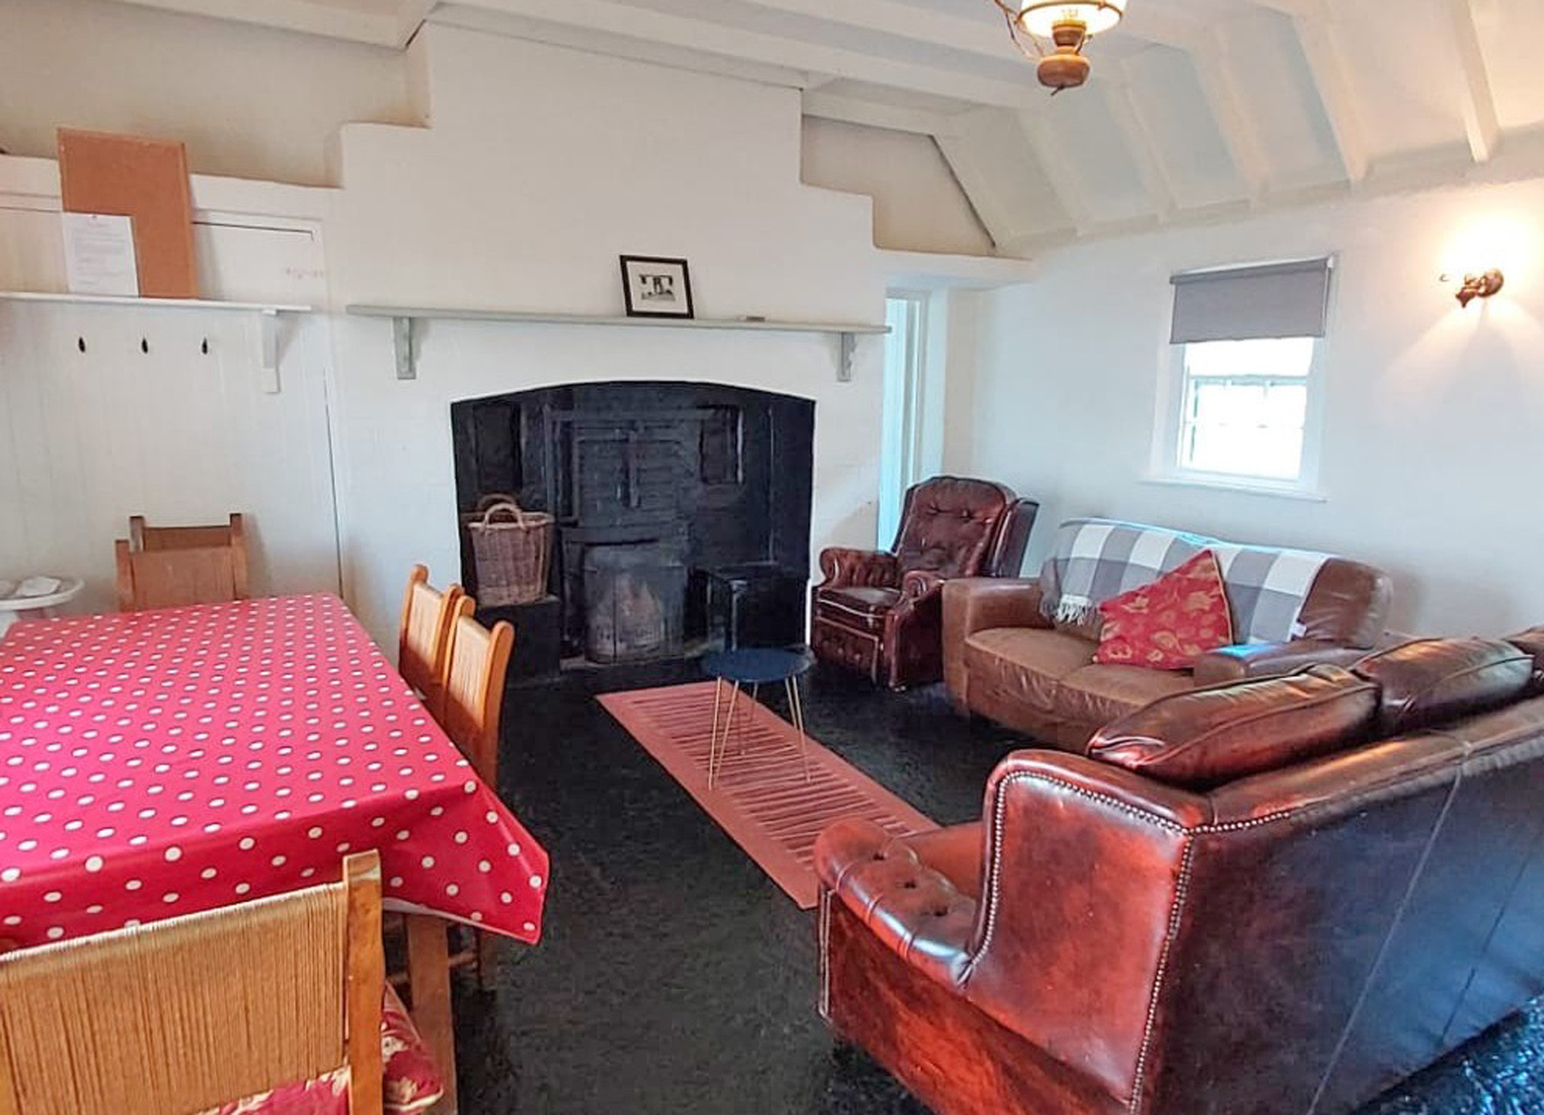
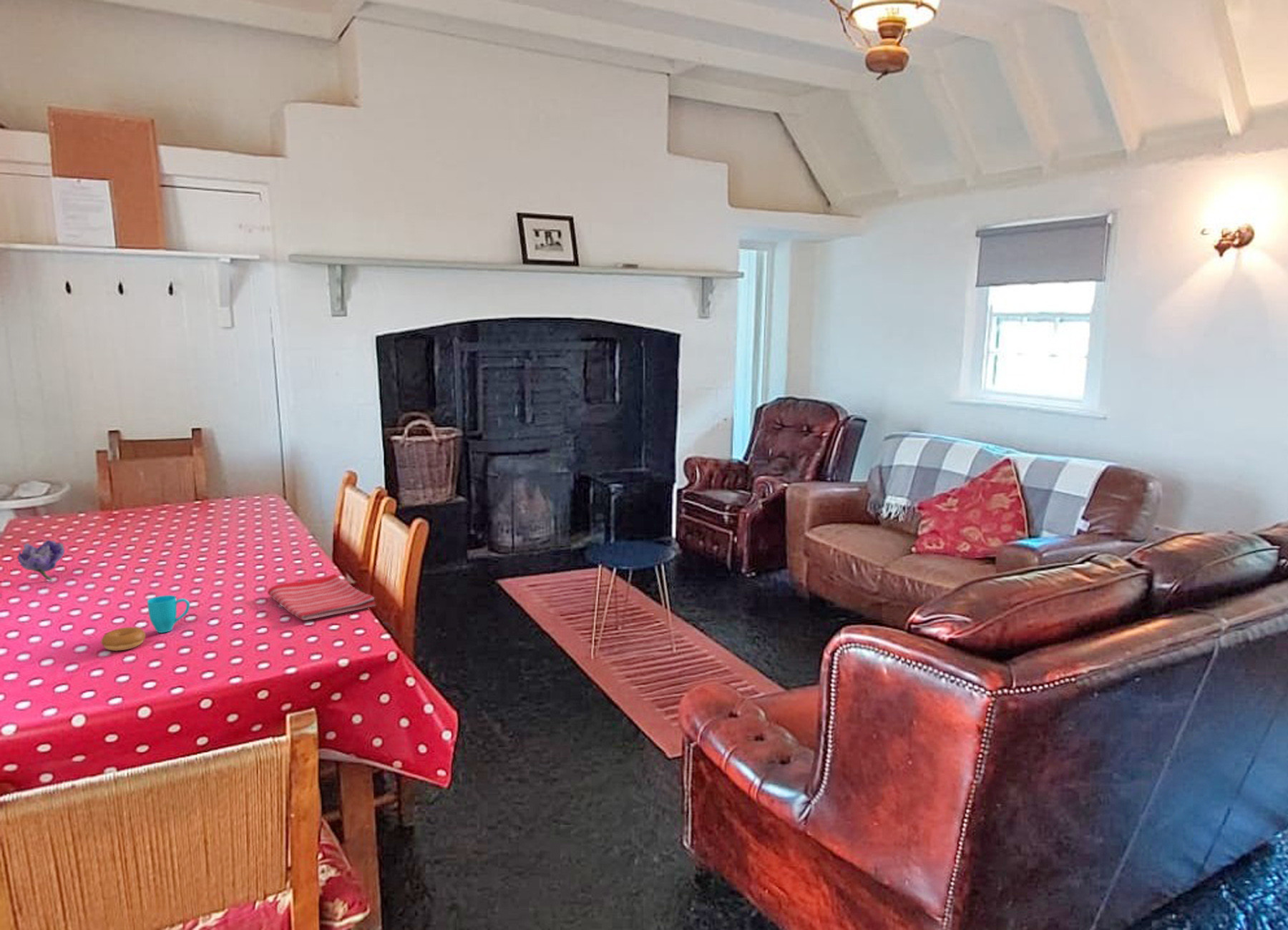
+ dish towel (321, 596)
+ flower (41, 562)
+ cup (150, 620)
